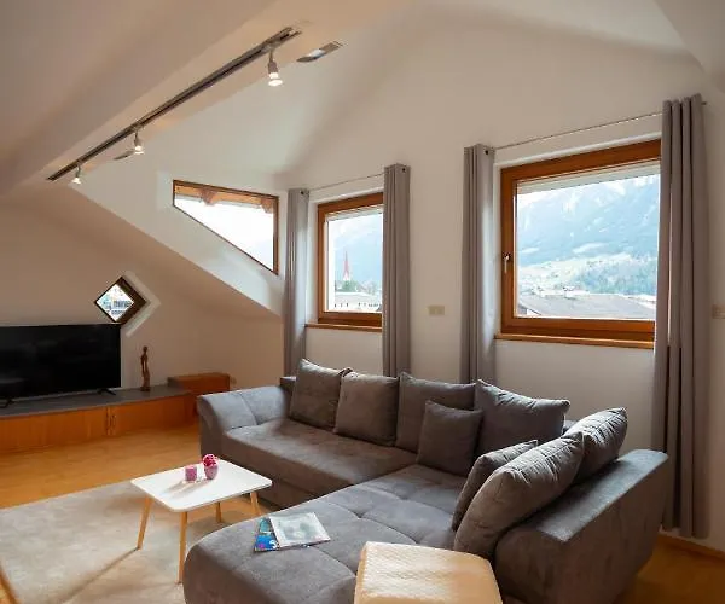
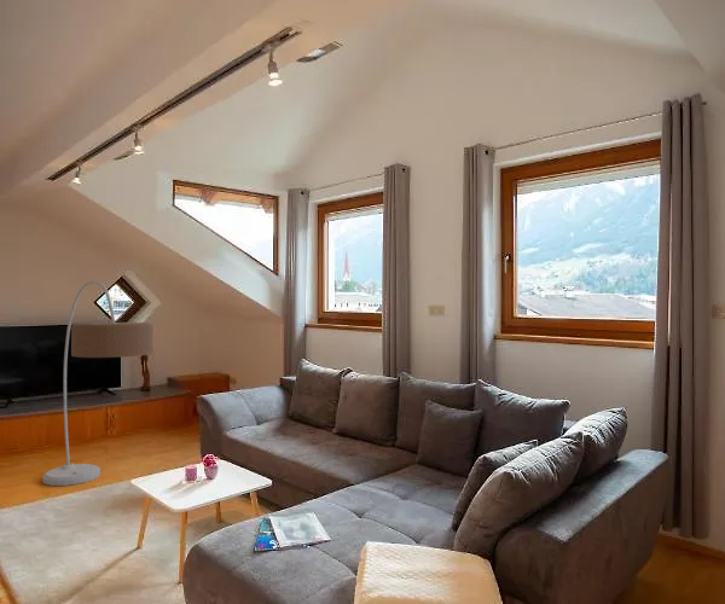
+ floor lamp (65, 385)
